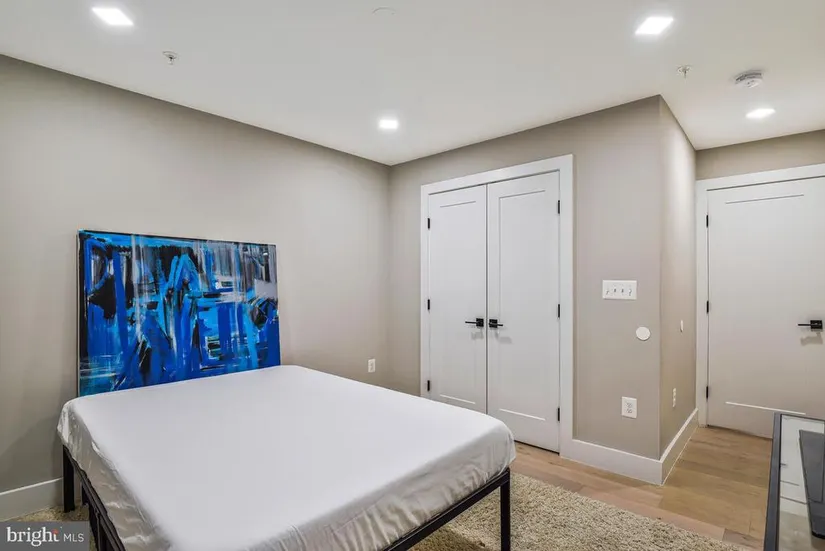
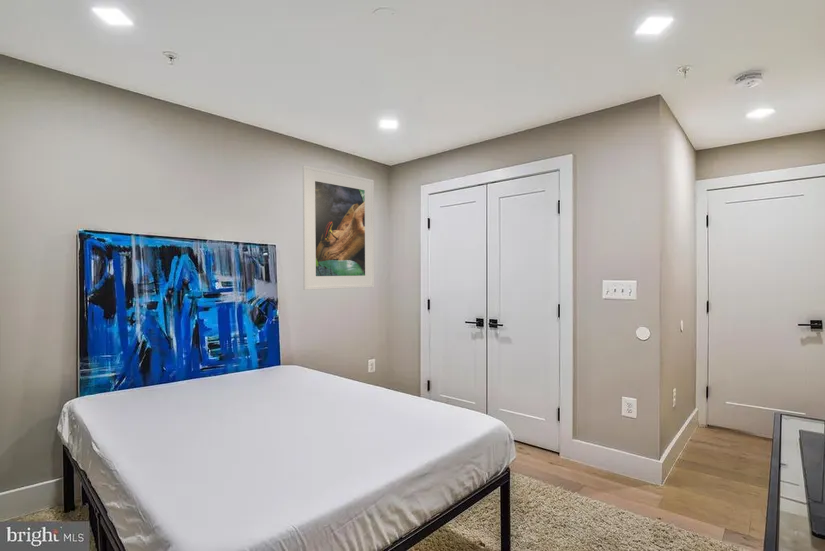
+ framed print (341, 230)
